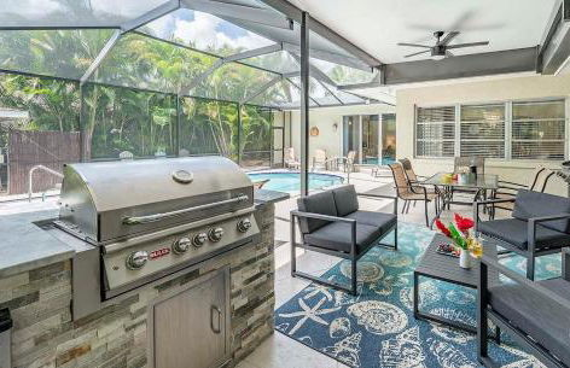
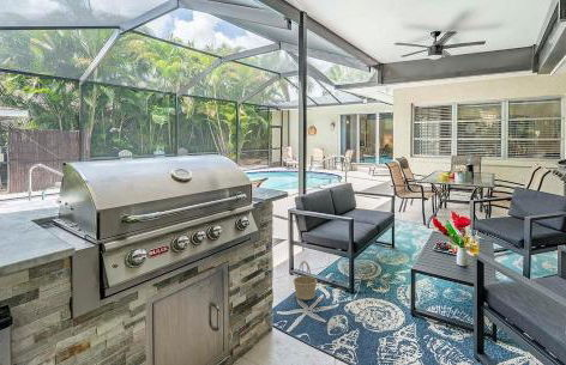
+ basket (305, 278)
